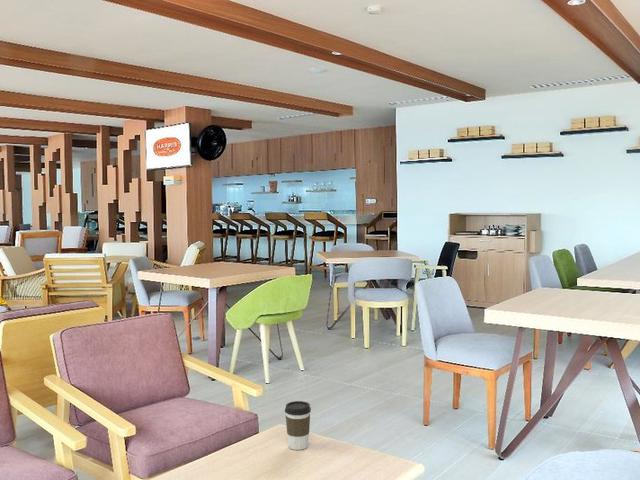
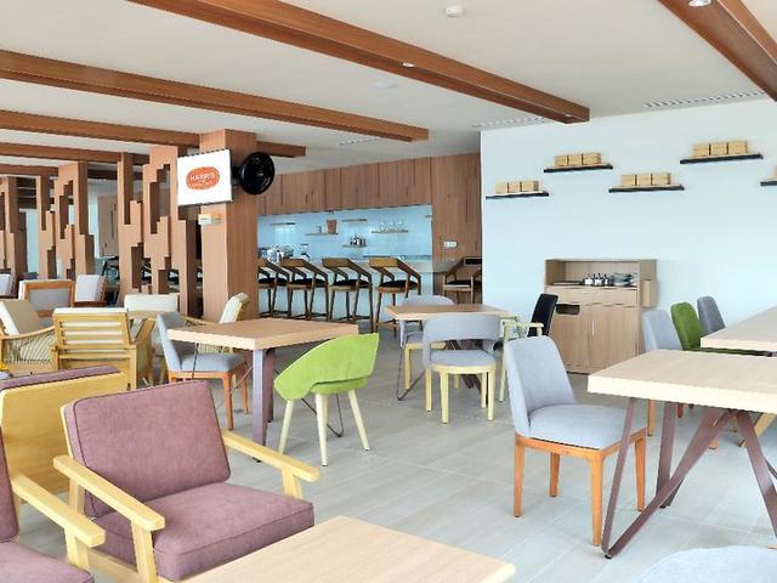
- coffee cup (298, 425)
